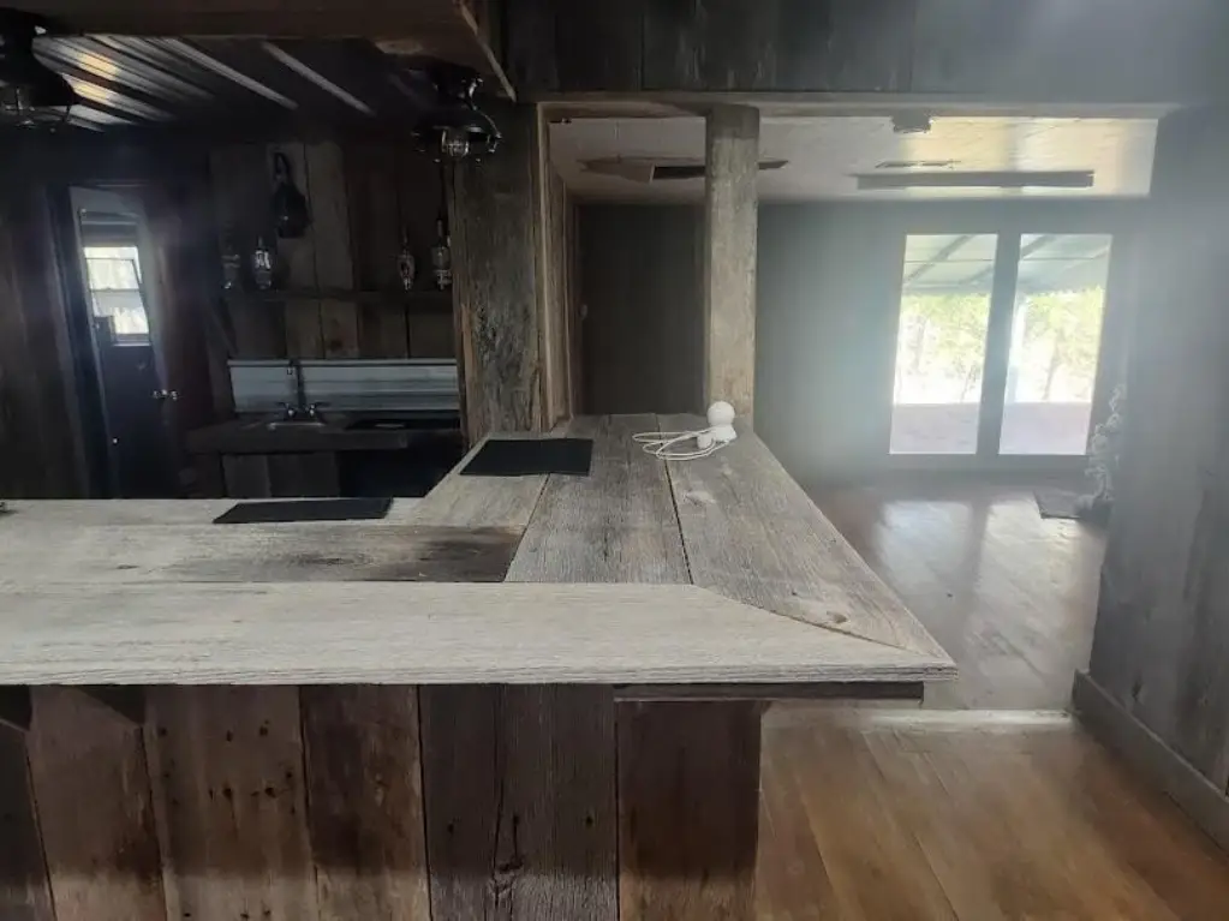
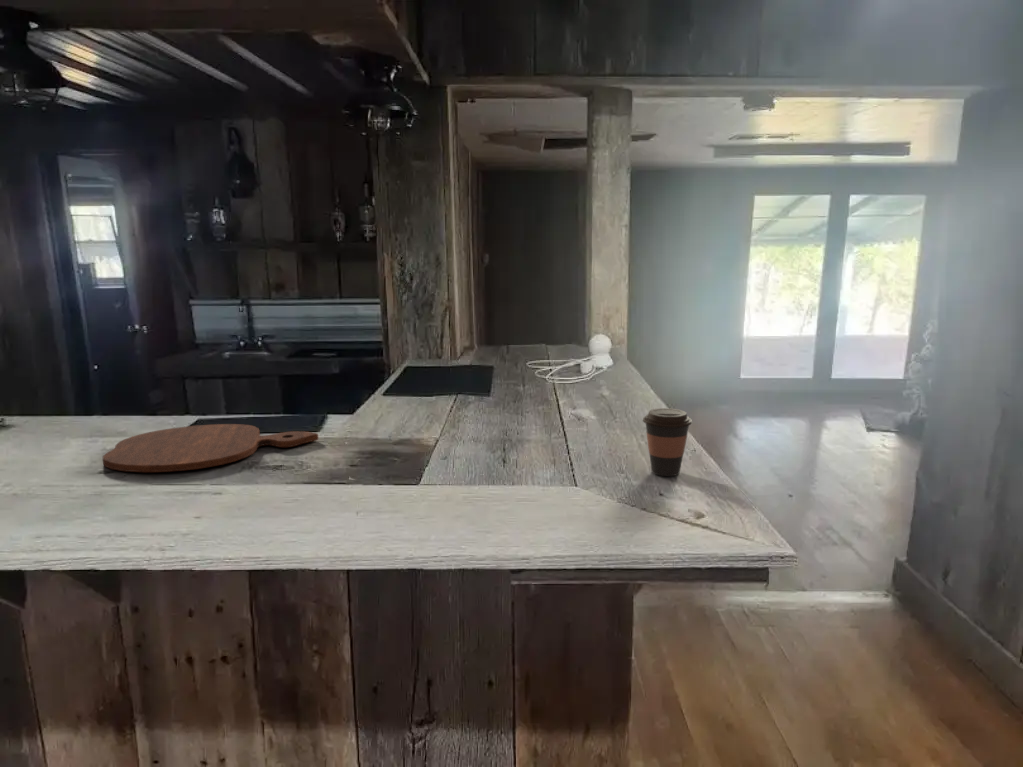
+ coffee cup (666, 442)
+ cutting board (218, 443)
